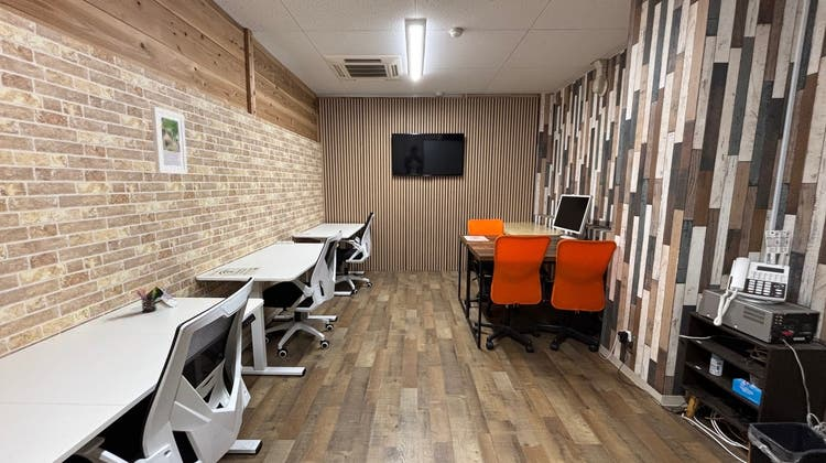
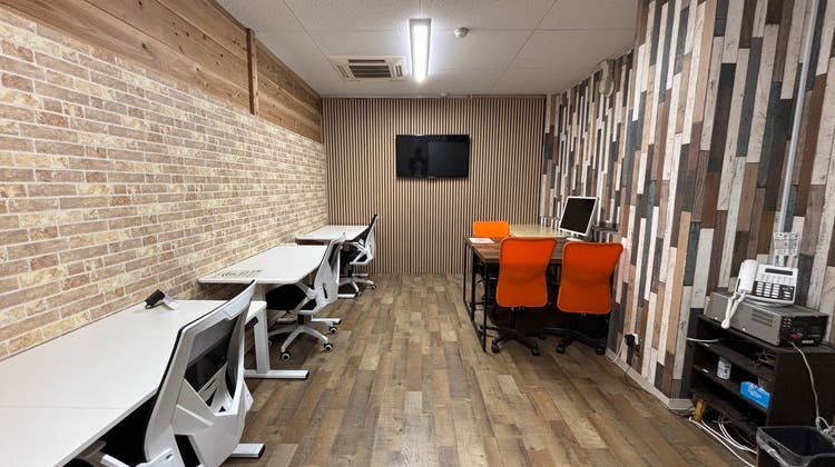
- pen holder (149, 299)
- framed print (170, 142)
